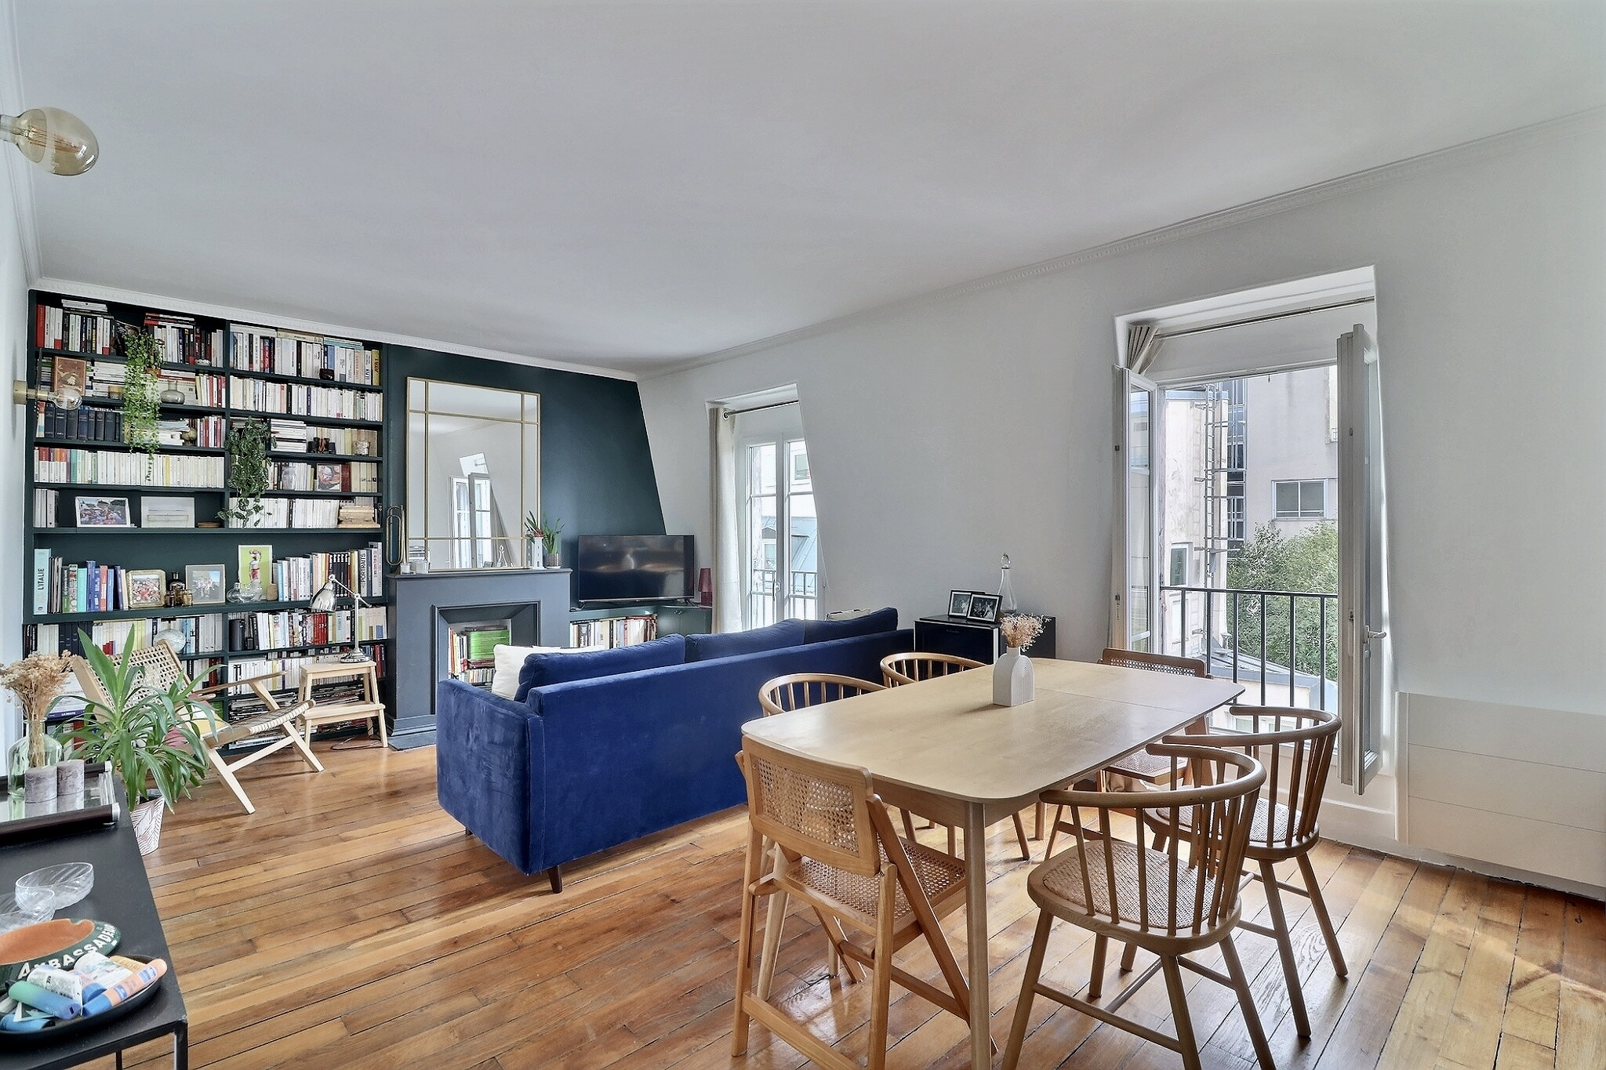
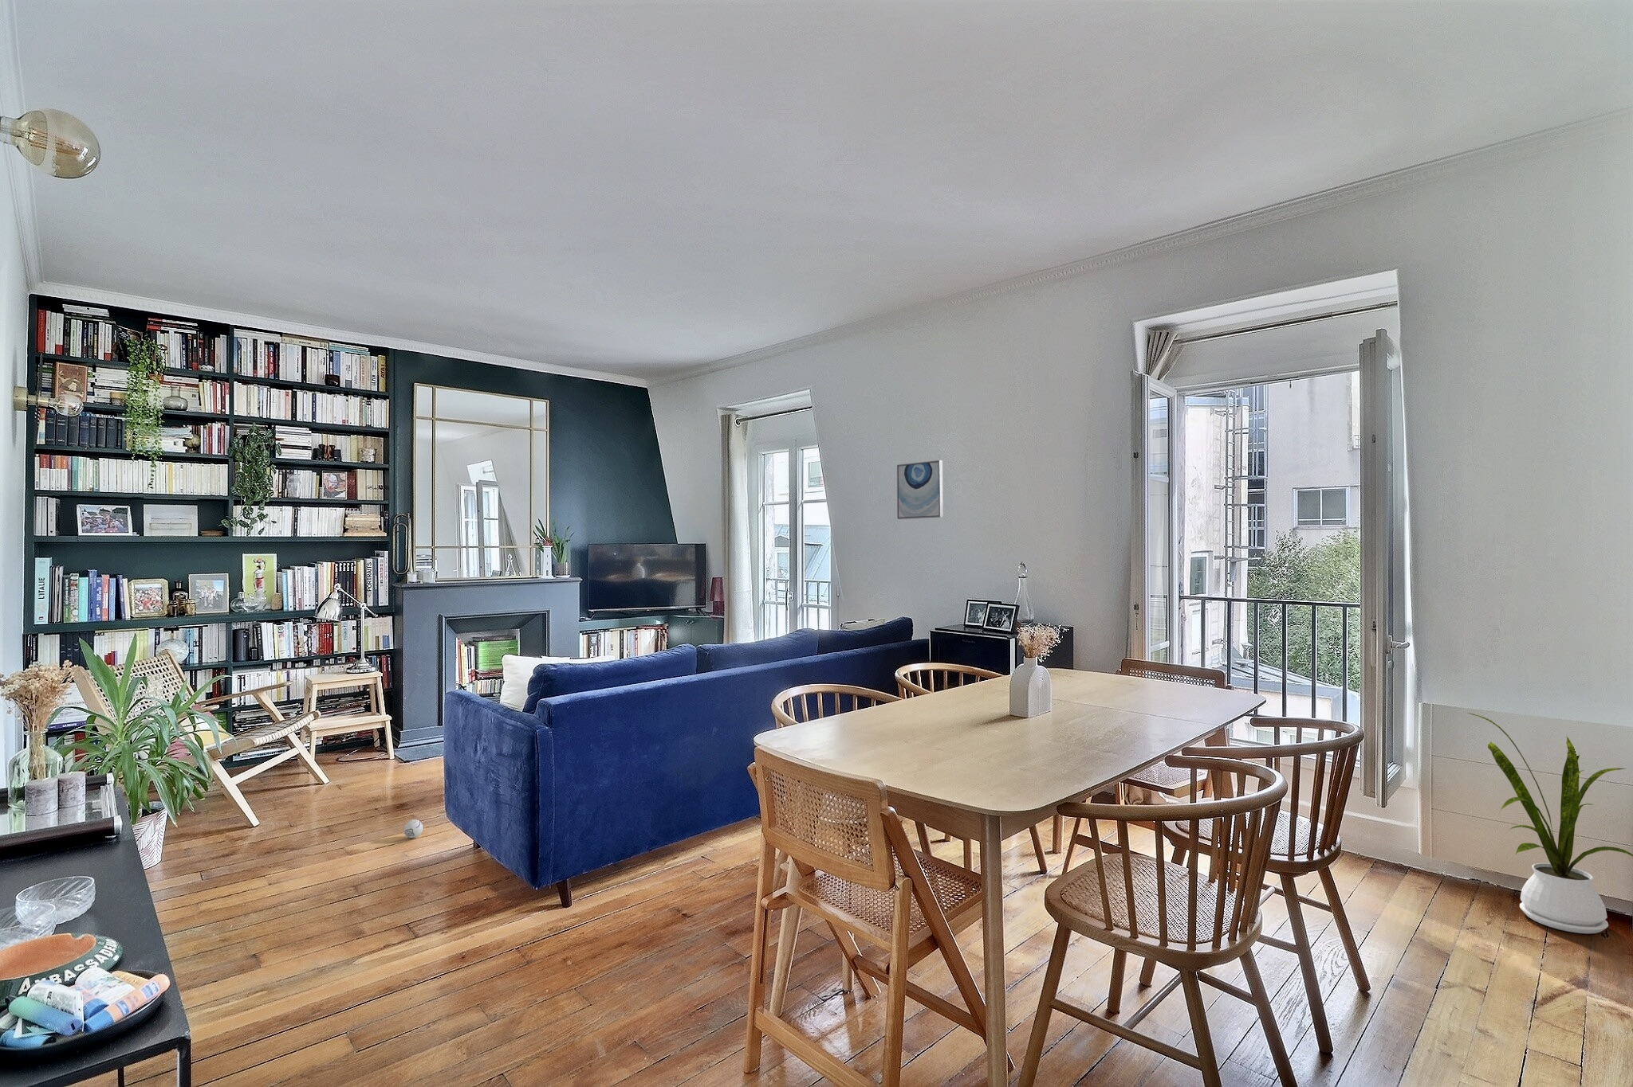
+ wall art (919, 490)
+ house plant (1550, 819)
+ ball (413, 829)
